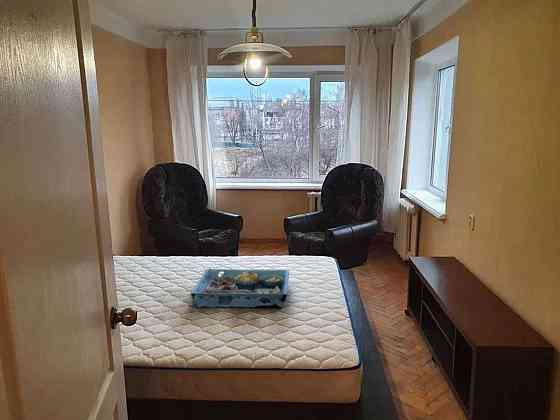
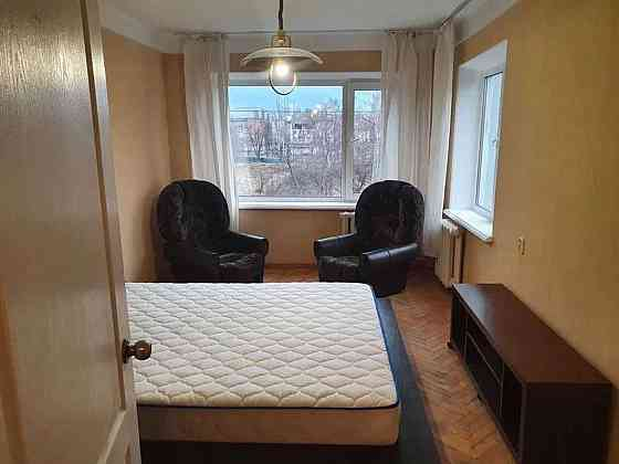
- serving tray (243, 286)
